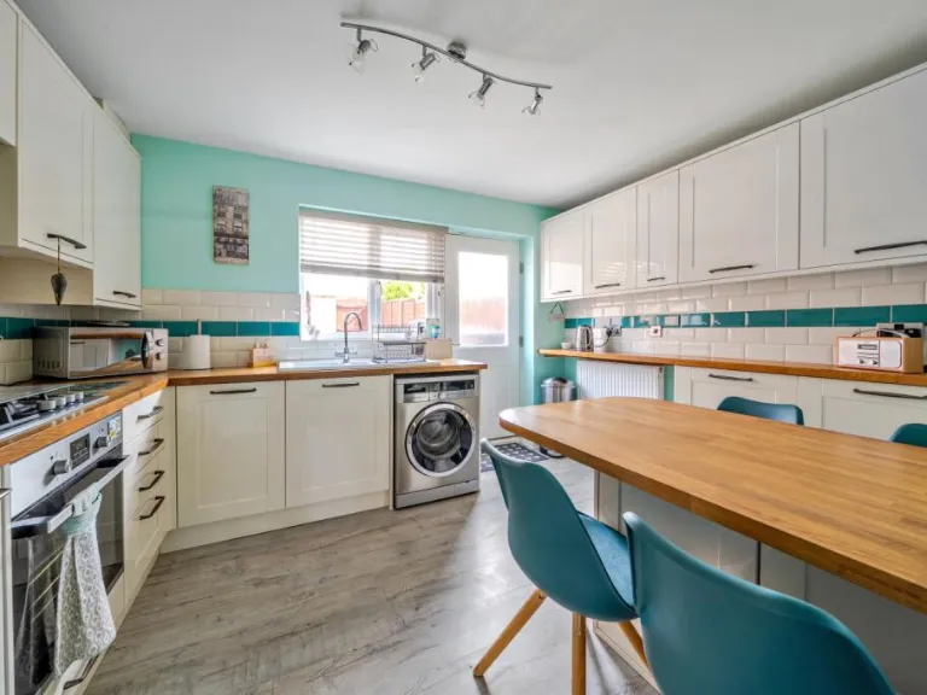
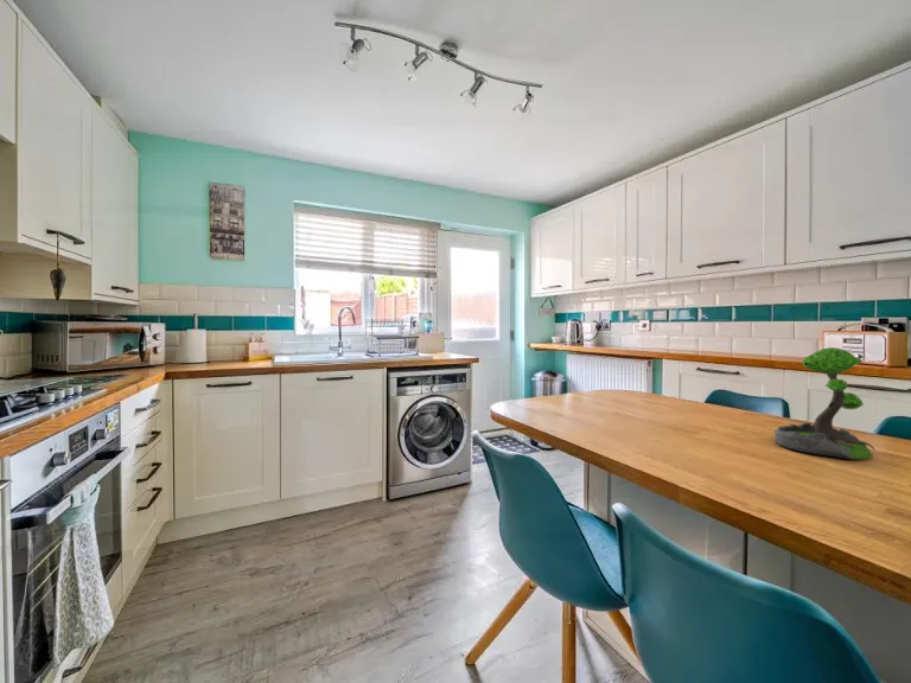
+ plant (830, 401)
